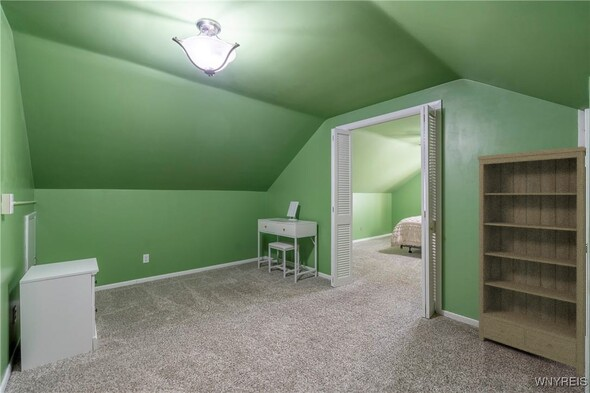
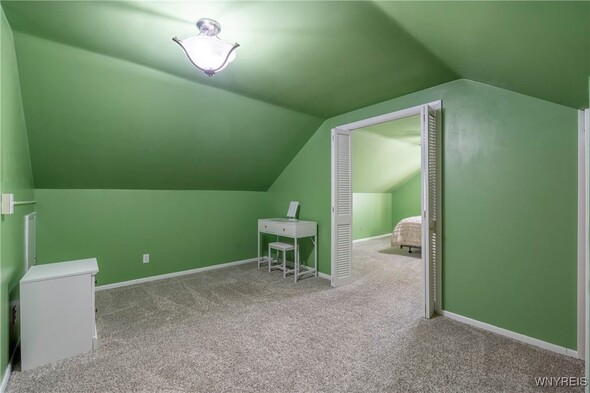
- bookshelf (529, 251)
